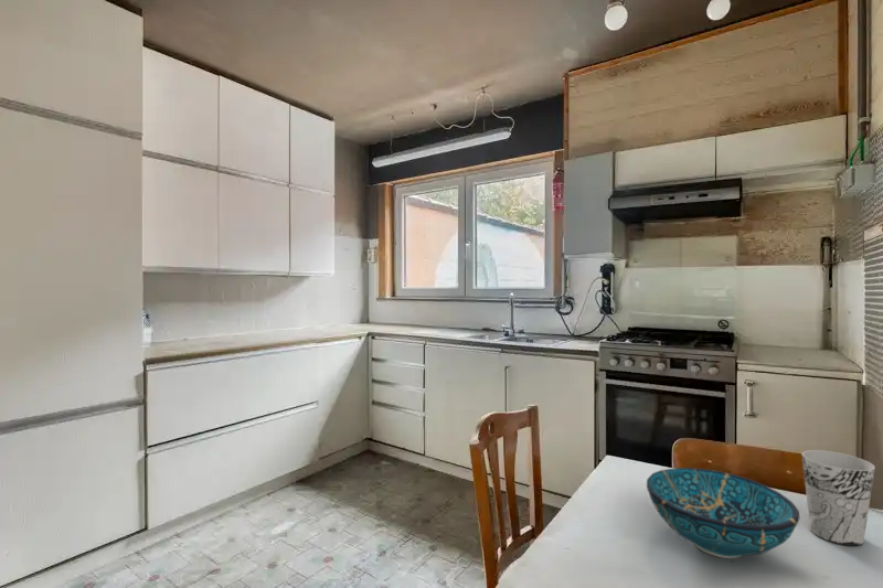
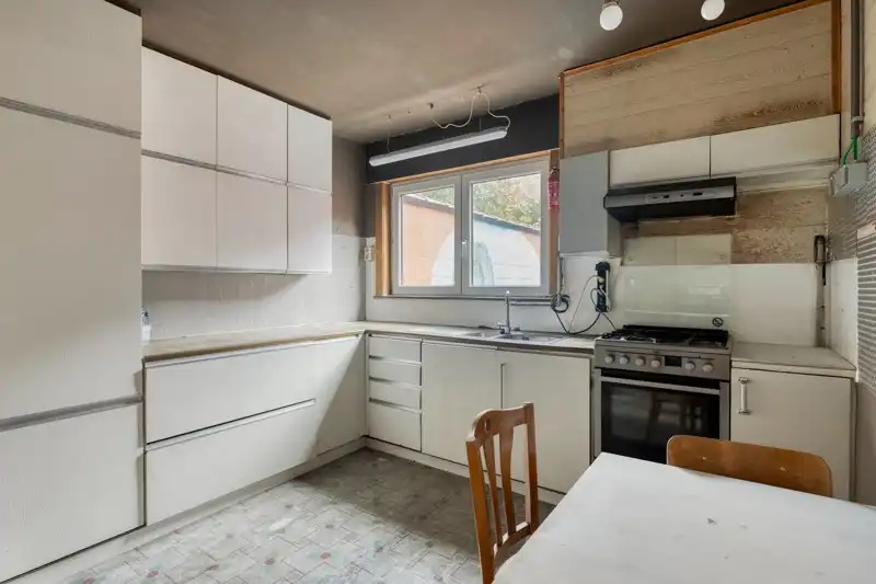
- decorative bowl (716, 518)
- cup (836, 496)
